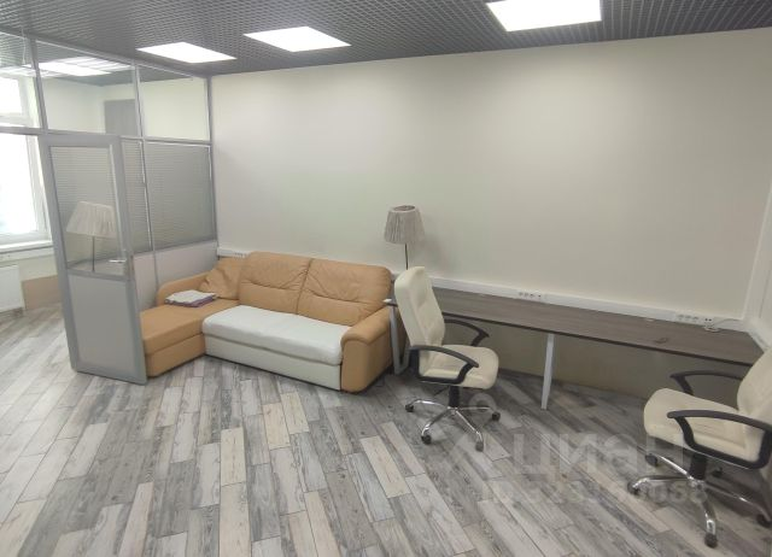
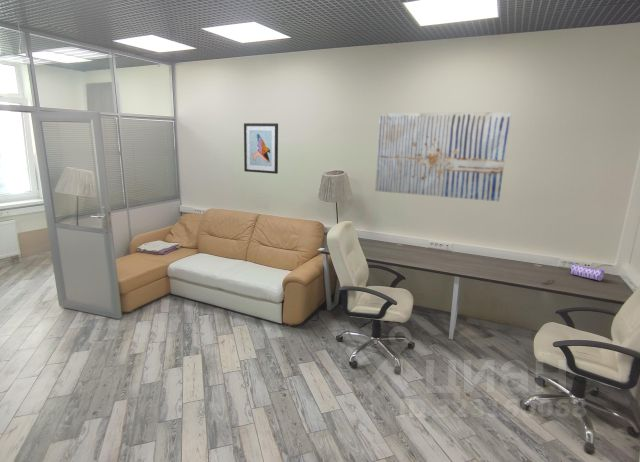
+ wall art (260, 148)
+ wall art (437, 155)
+ pencil case (586, 271)
